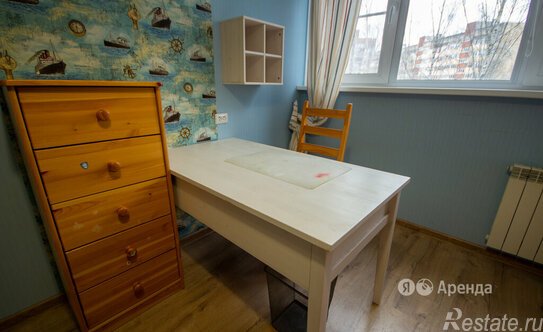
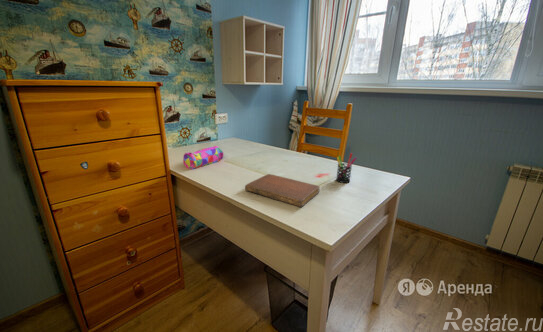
+ pen holder (344, 166)
+ notebook (282, 188)
+ pencil case (203, 156)
